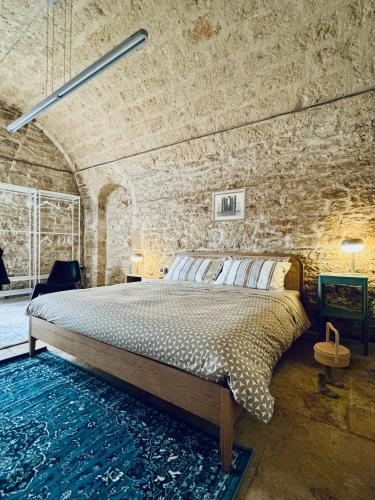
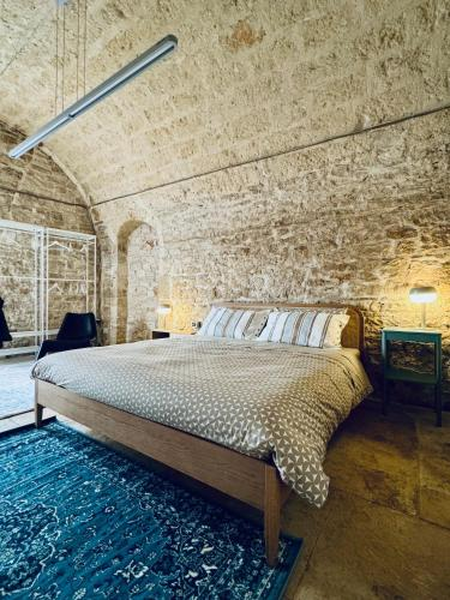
- wall art (228, 206)
- basket (331, 343)
- boots (330, 380)
